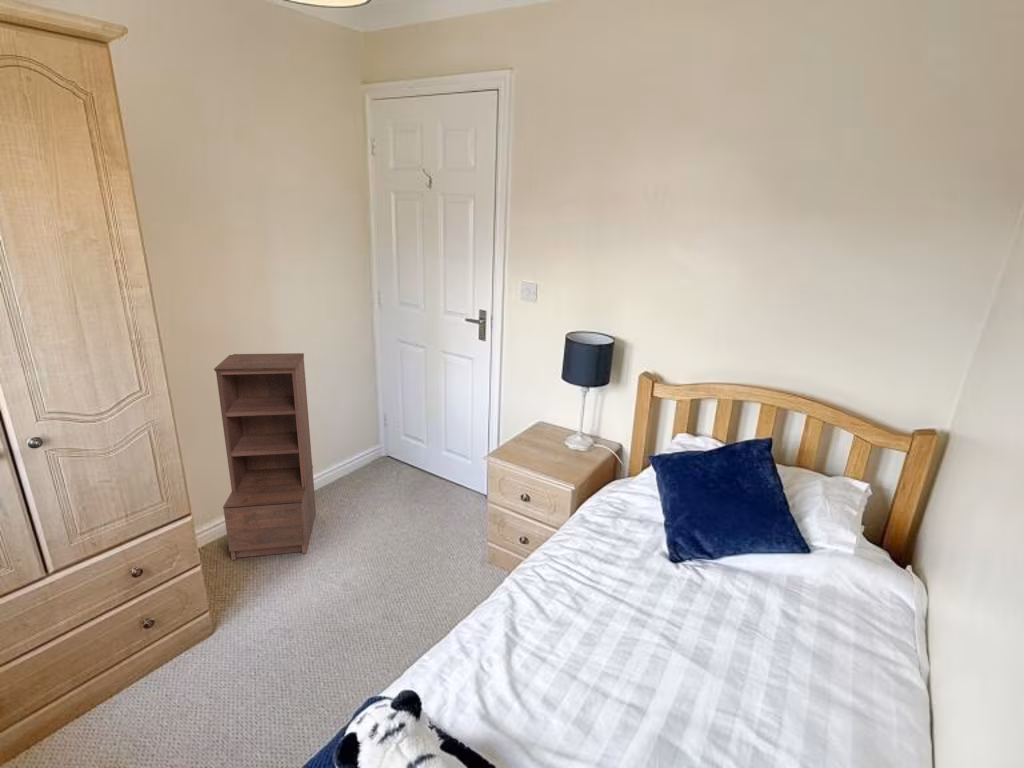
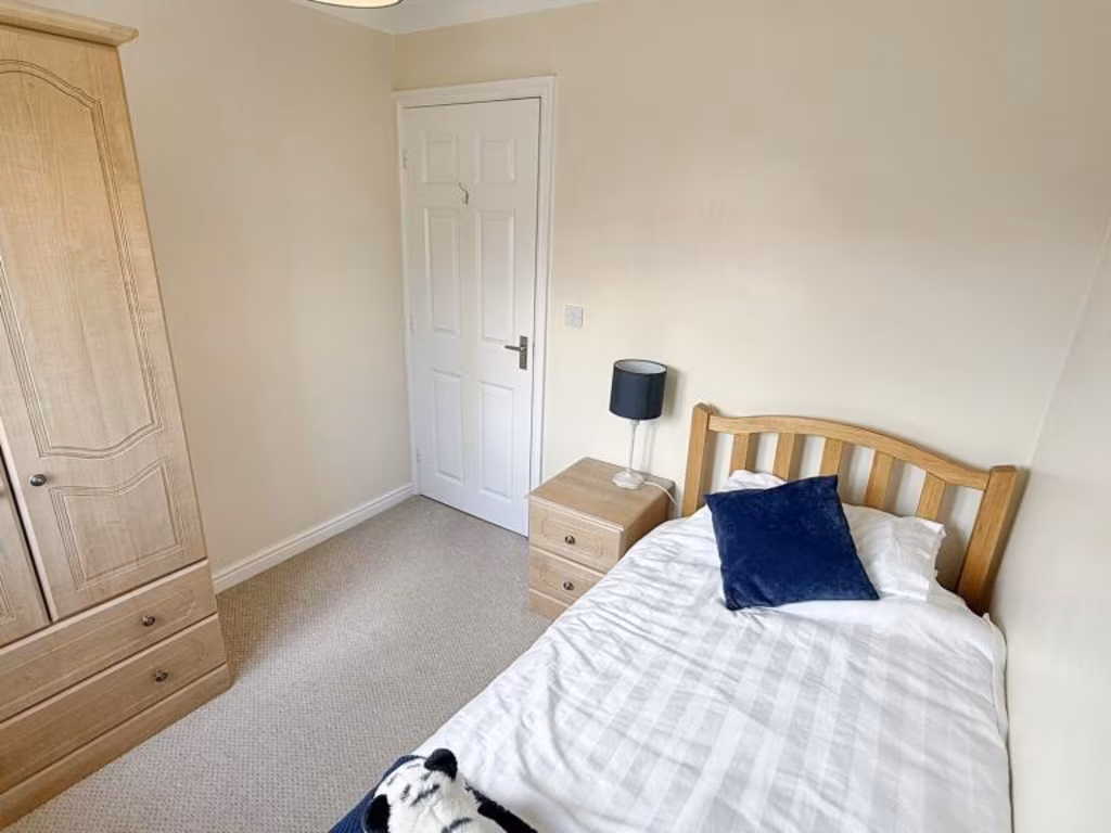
- bookshelf (268, 454)
